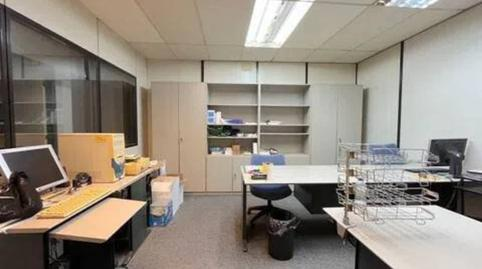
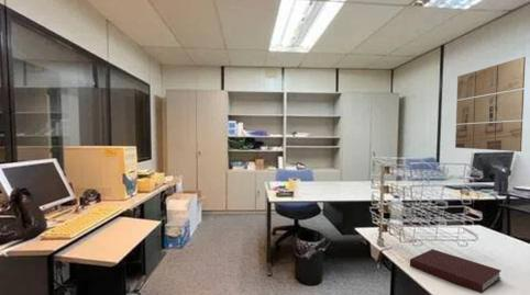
+ notebook (453, 268)
+ wall art (485, 109)
